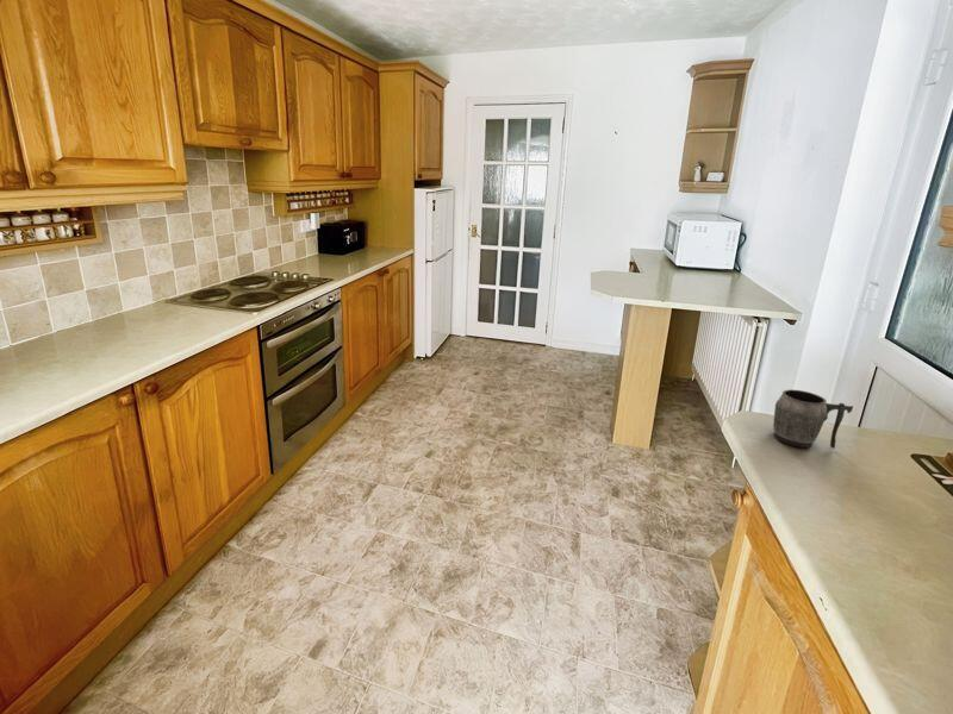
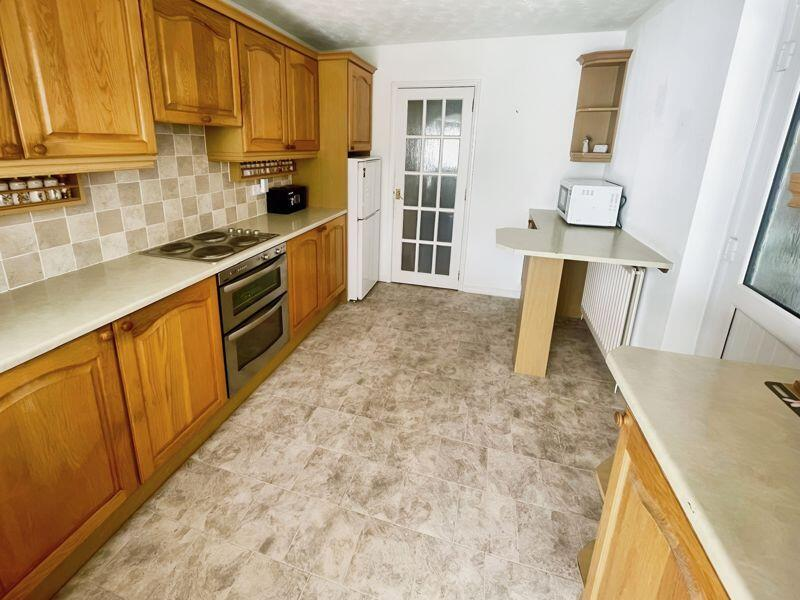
- mug (809, 419)
